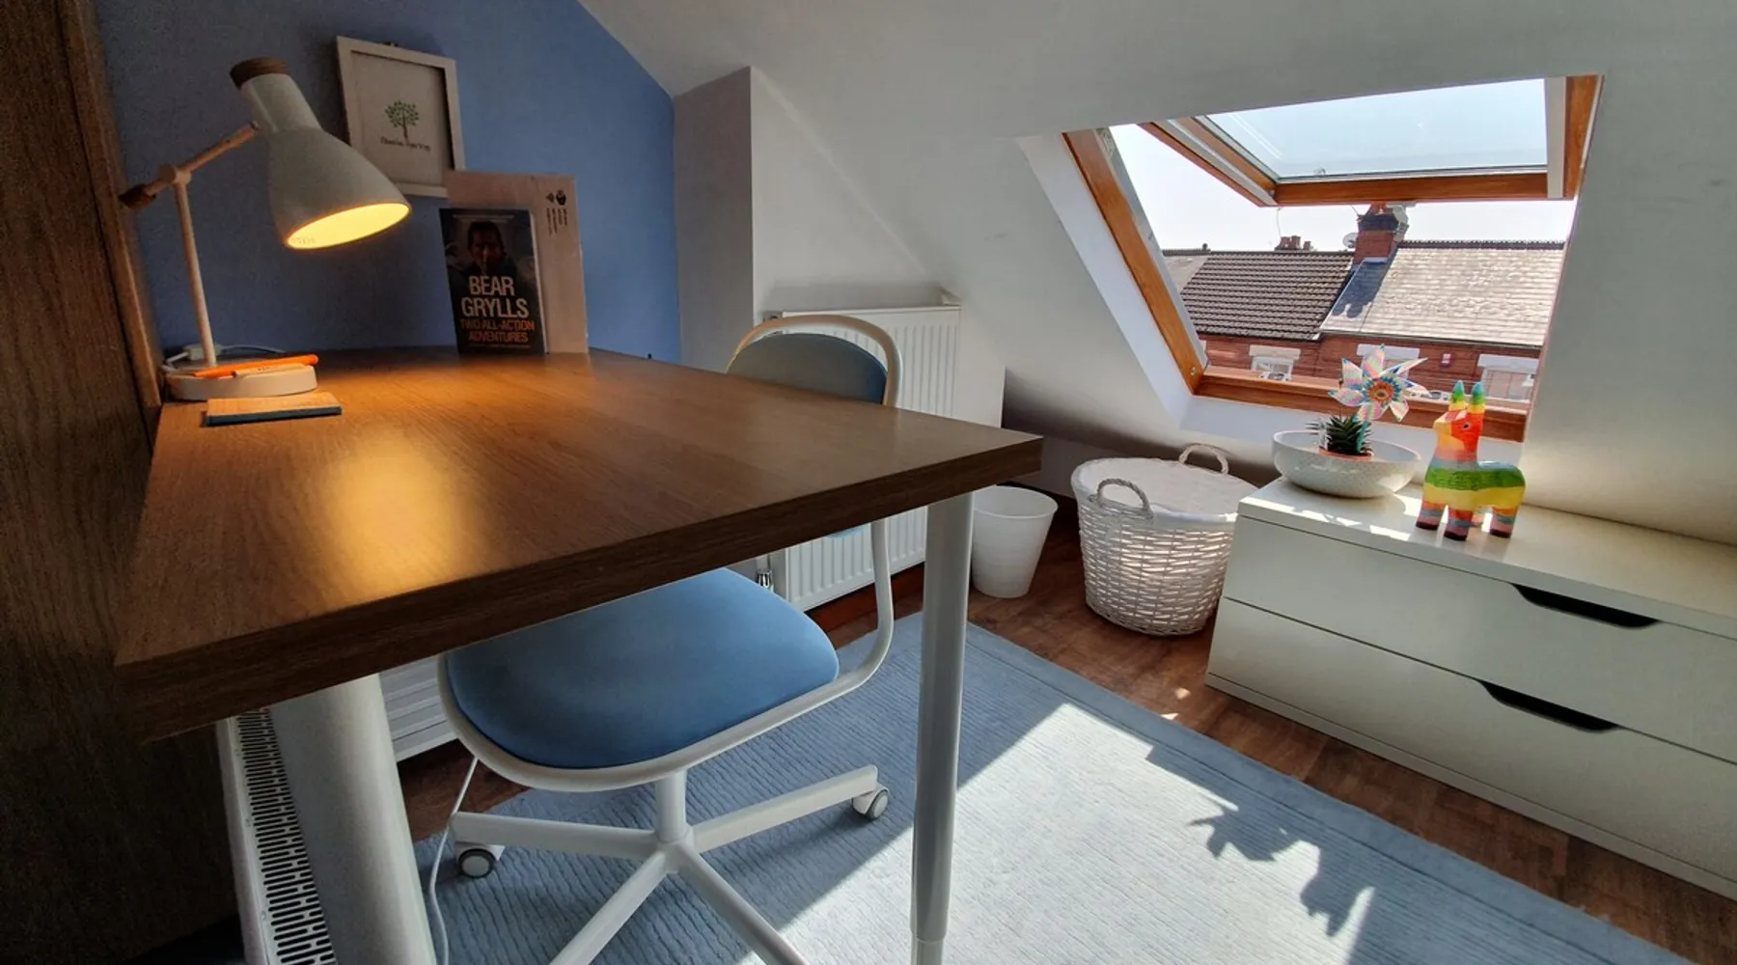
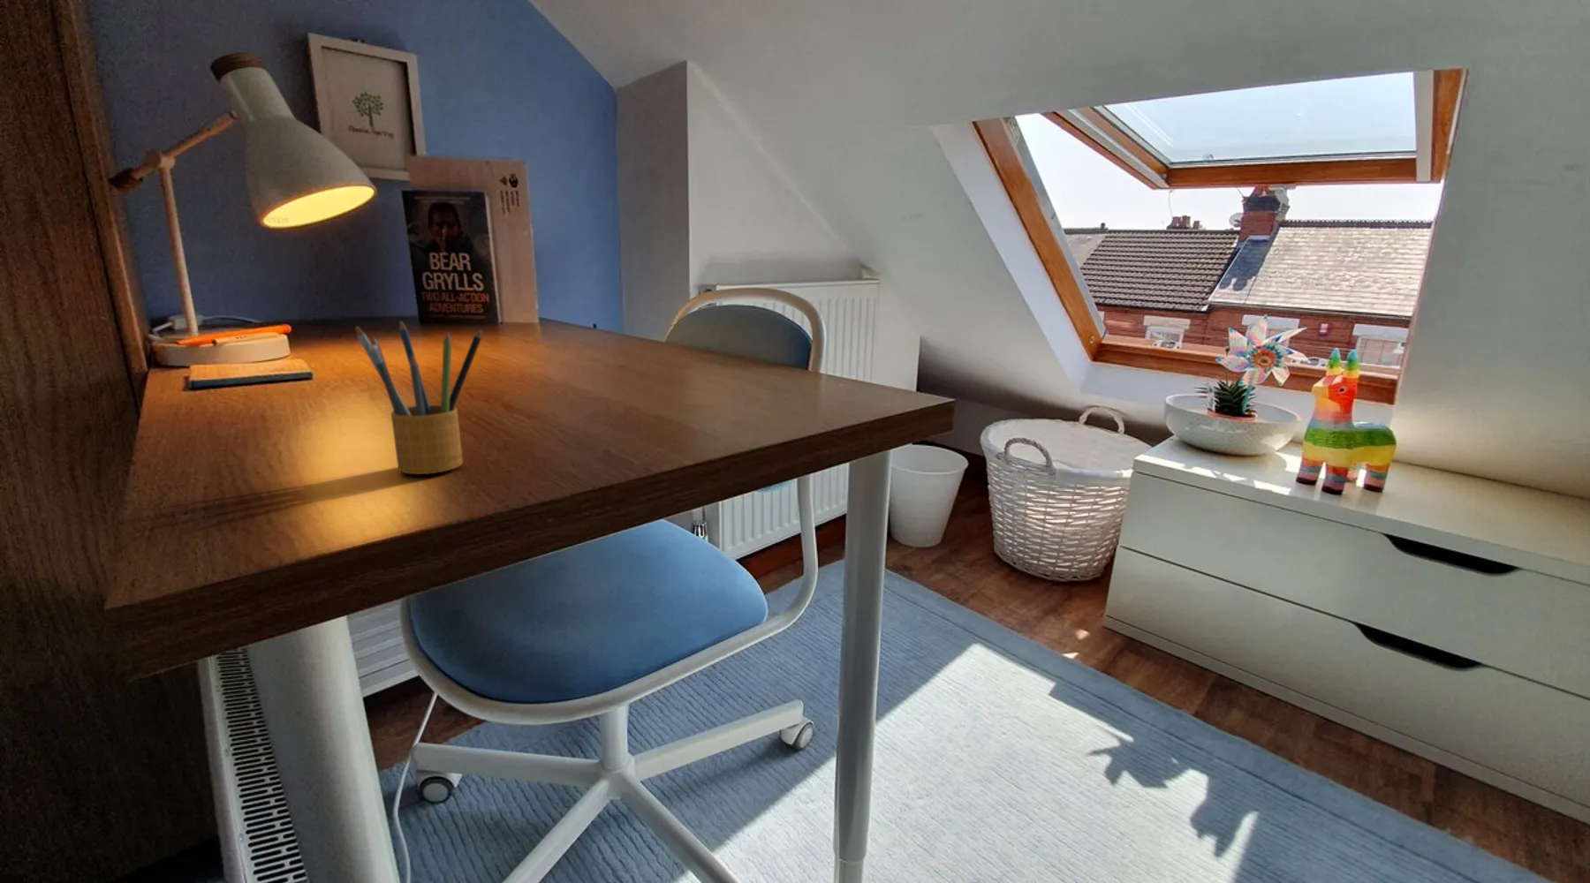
+ pencil box (425, 395)
